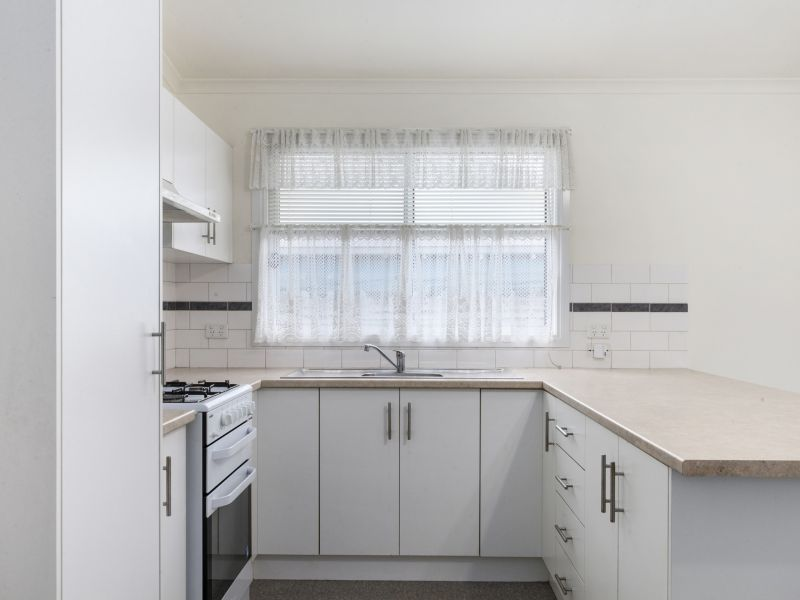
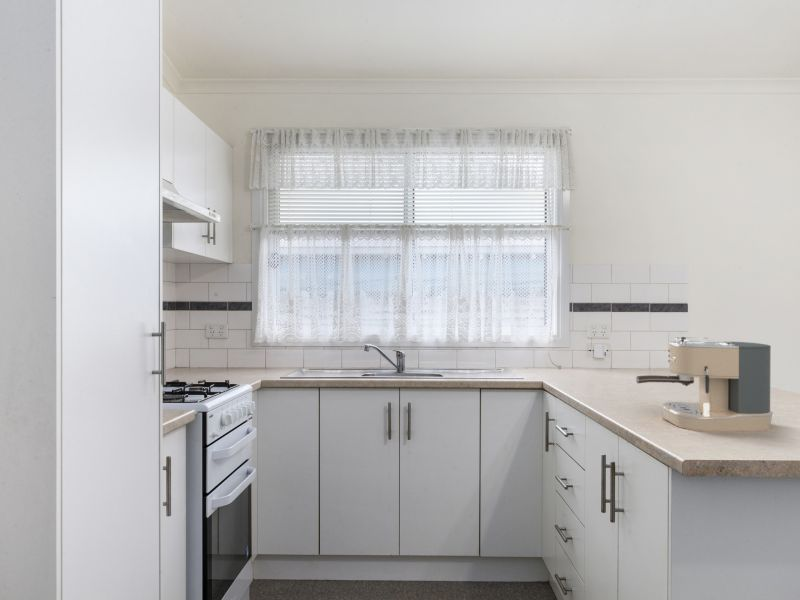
+ coffee maker (701, 380)
